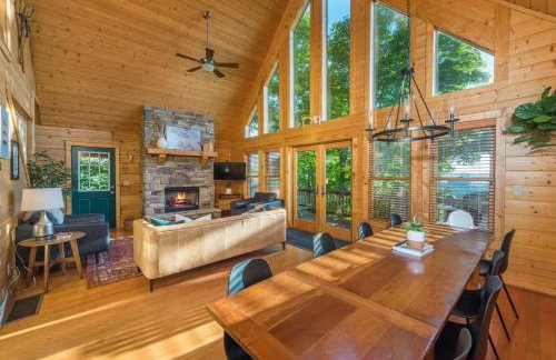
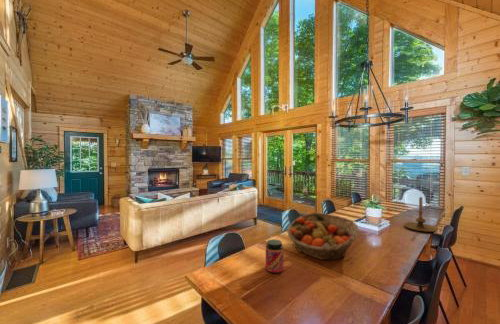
+ jar (274, 255)
+ candle holder (420, 212)
+ fruit basket (320, 234)
